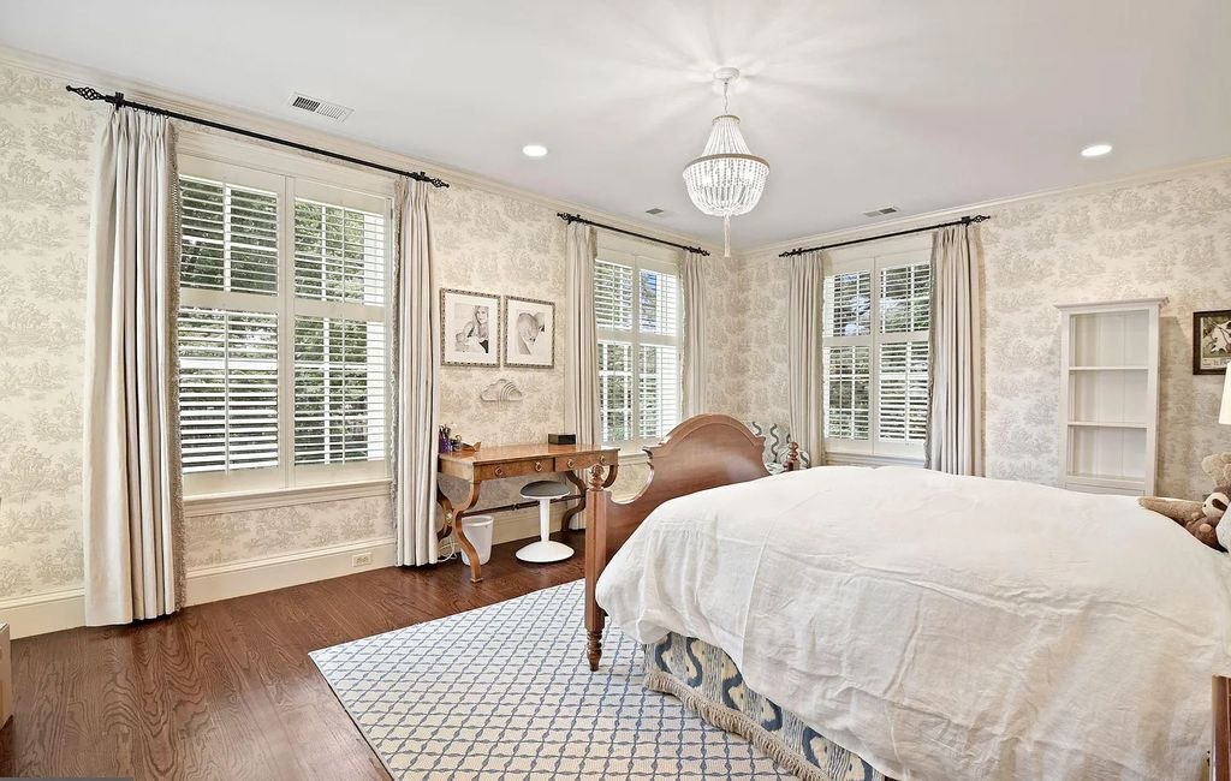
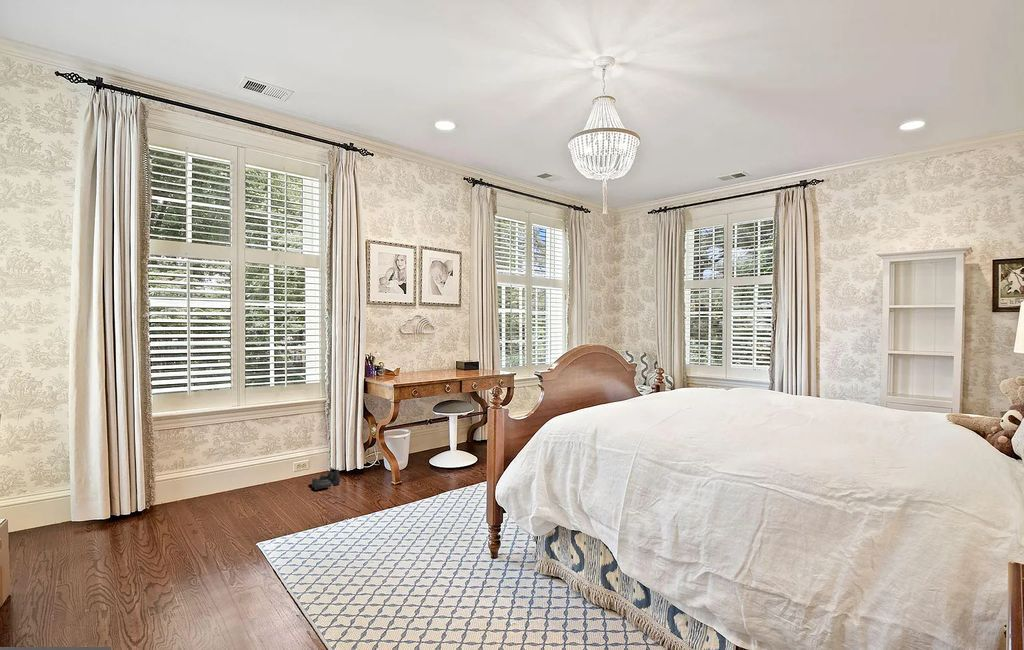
+ boots (323, 478)
